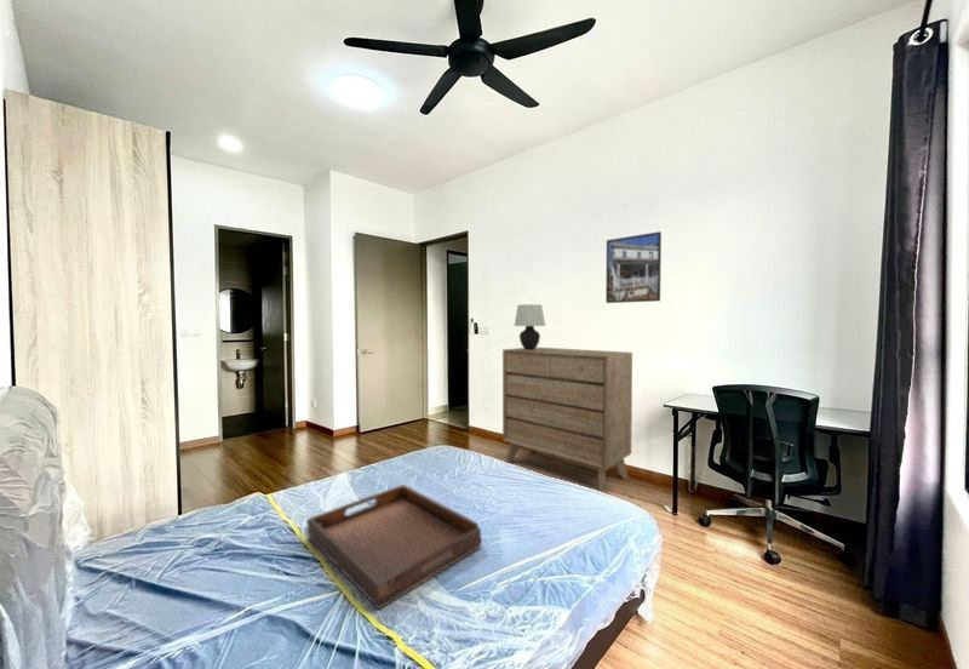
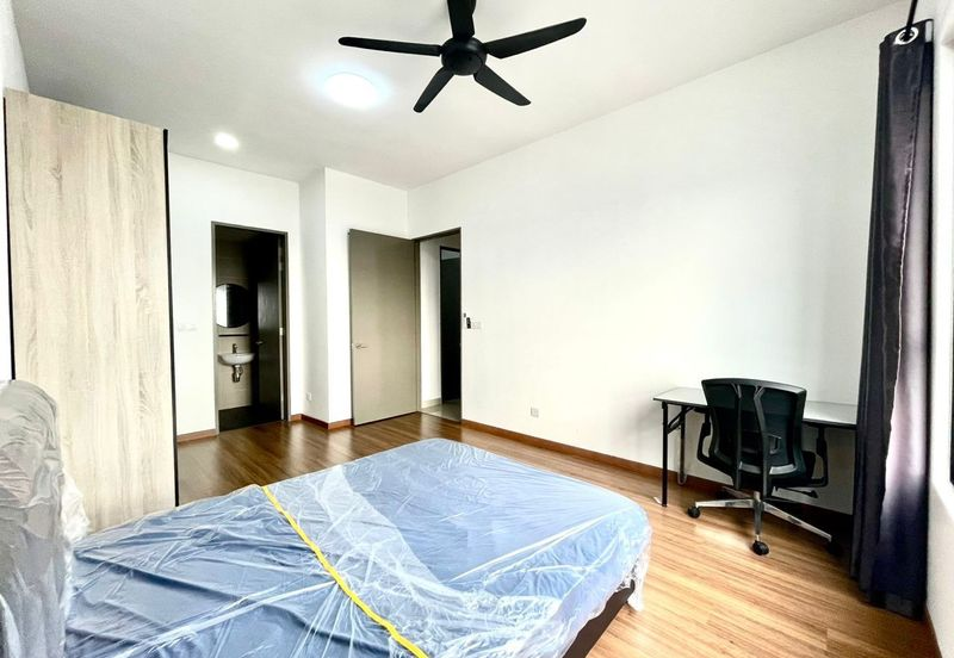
- table lamp (529, 327)
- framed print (631, 269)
- serving tray (394, 531)
- dresser (563, 410)
